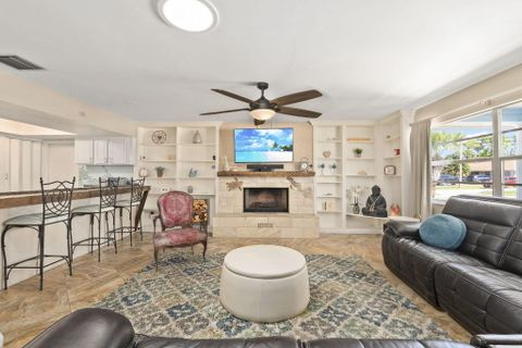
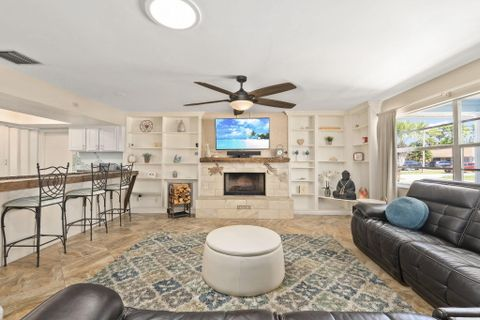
- armchair (181, 225)
